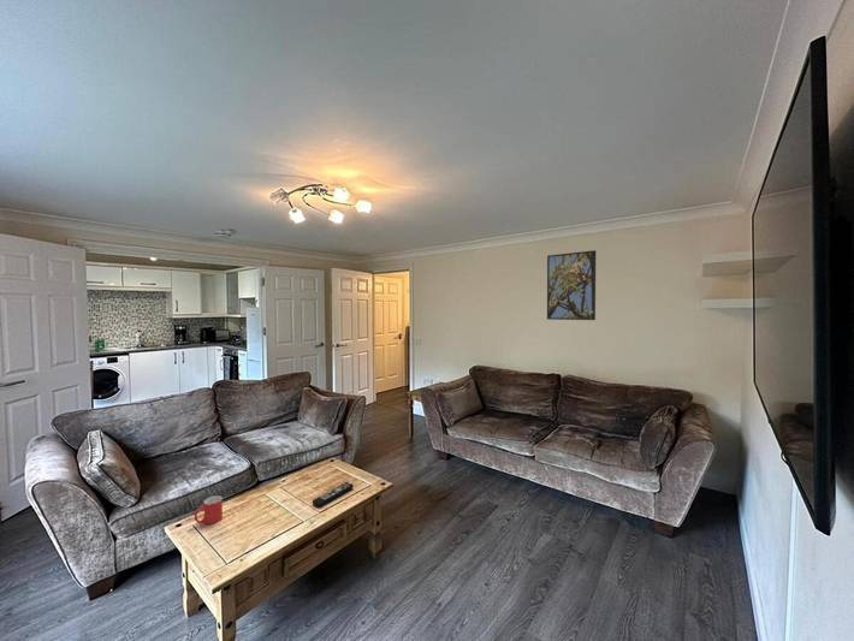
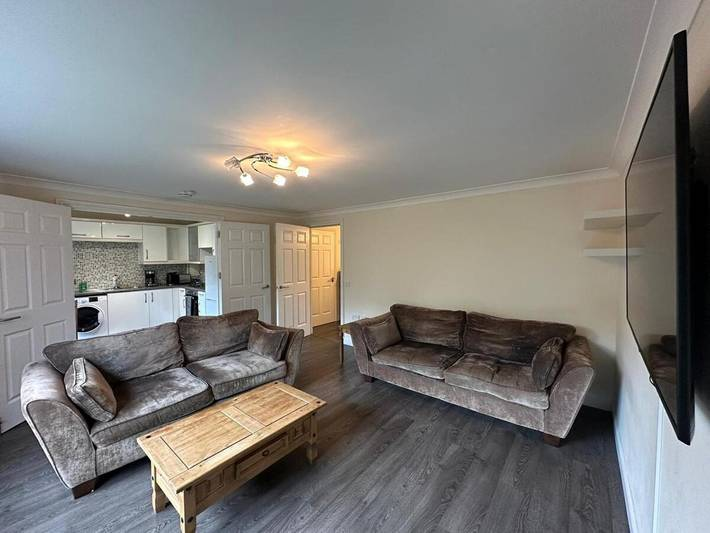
- remote control (333, 493)
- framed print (570, 286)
- mug (208, 511)
